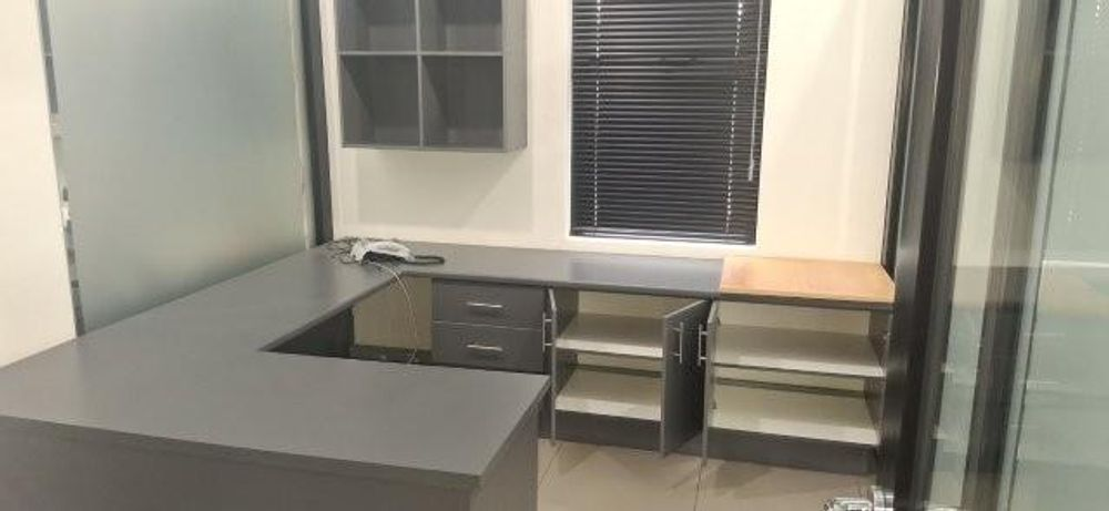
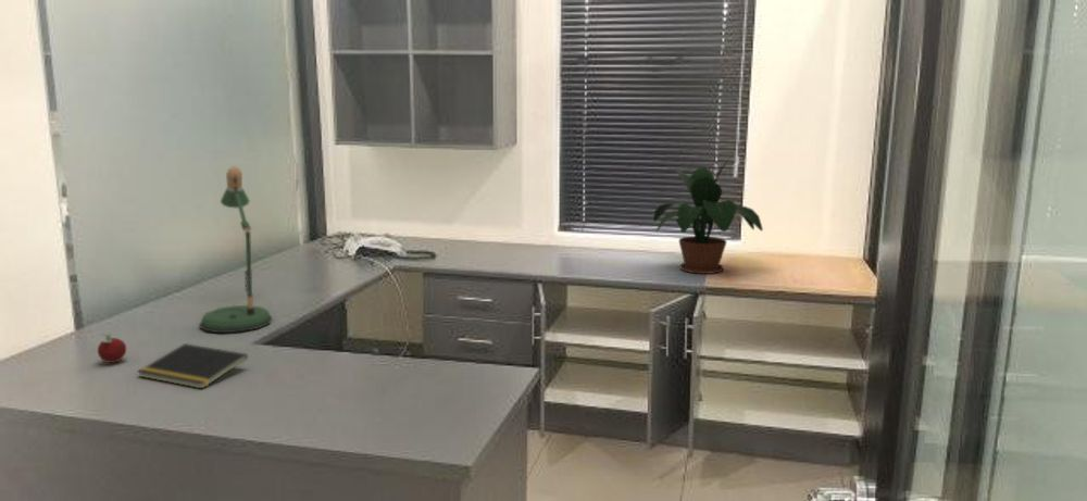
+ fruit (111, 346)
+ desk lamp (246, 245)
+ potted plant (703, 210)
+ notepad (192, 364)
